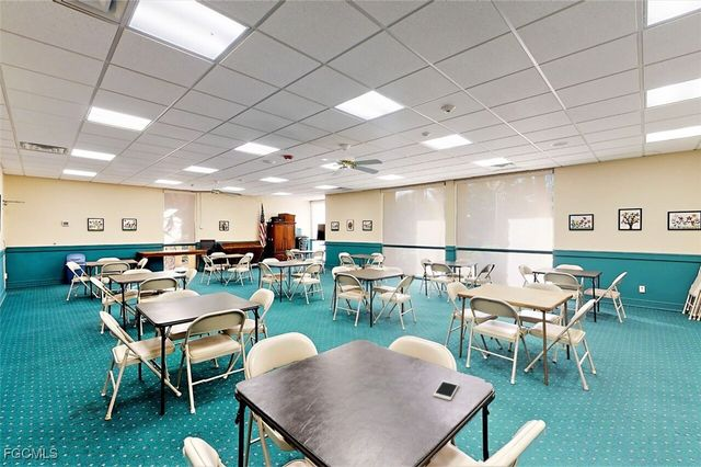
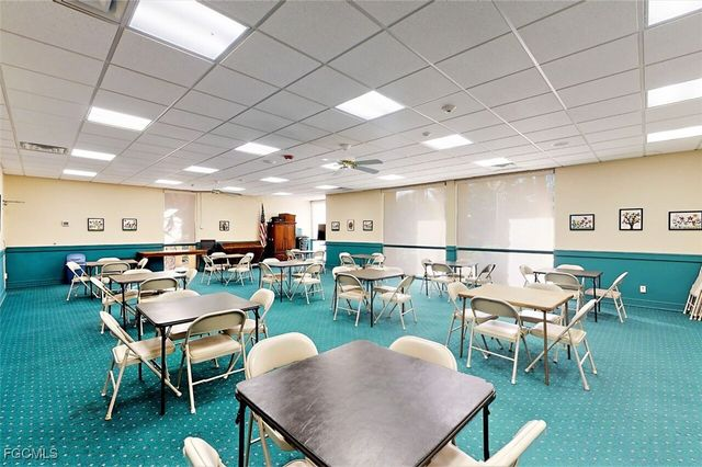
- cell phone (446, 389)
